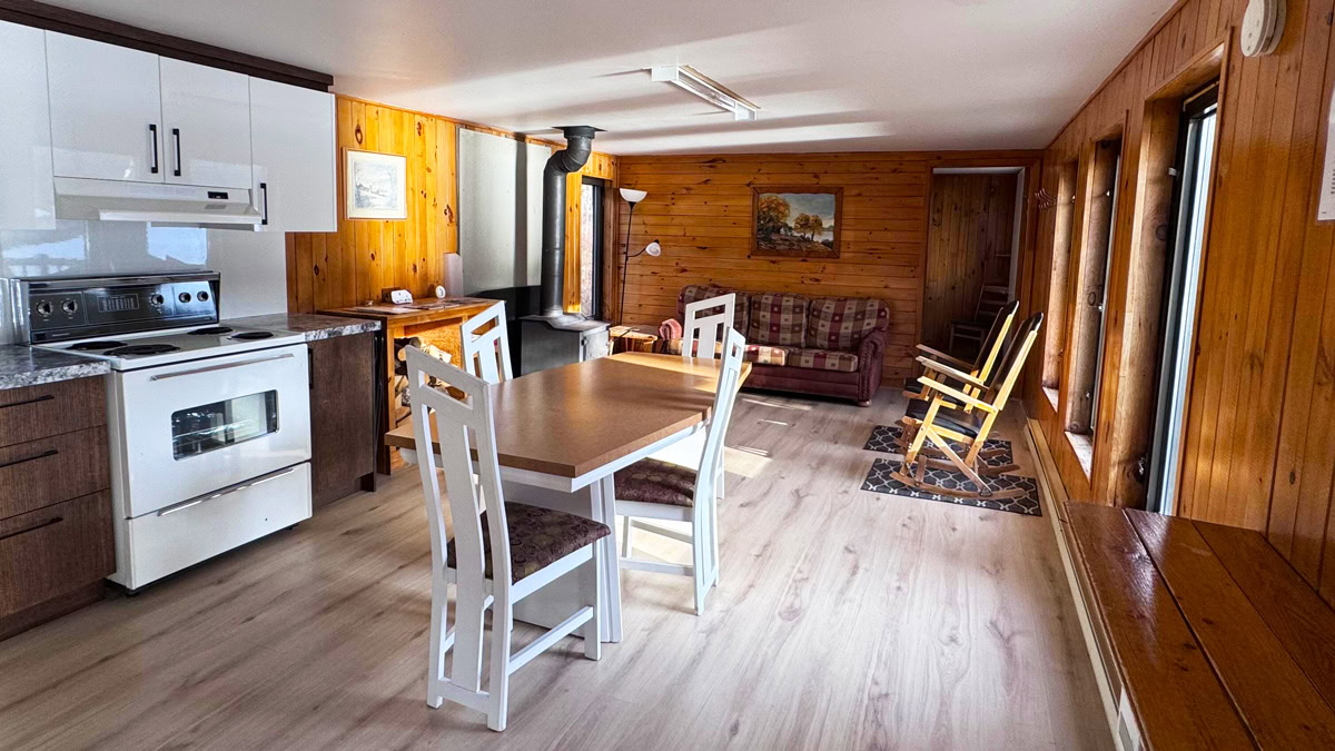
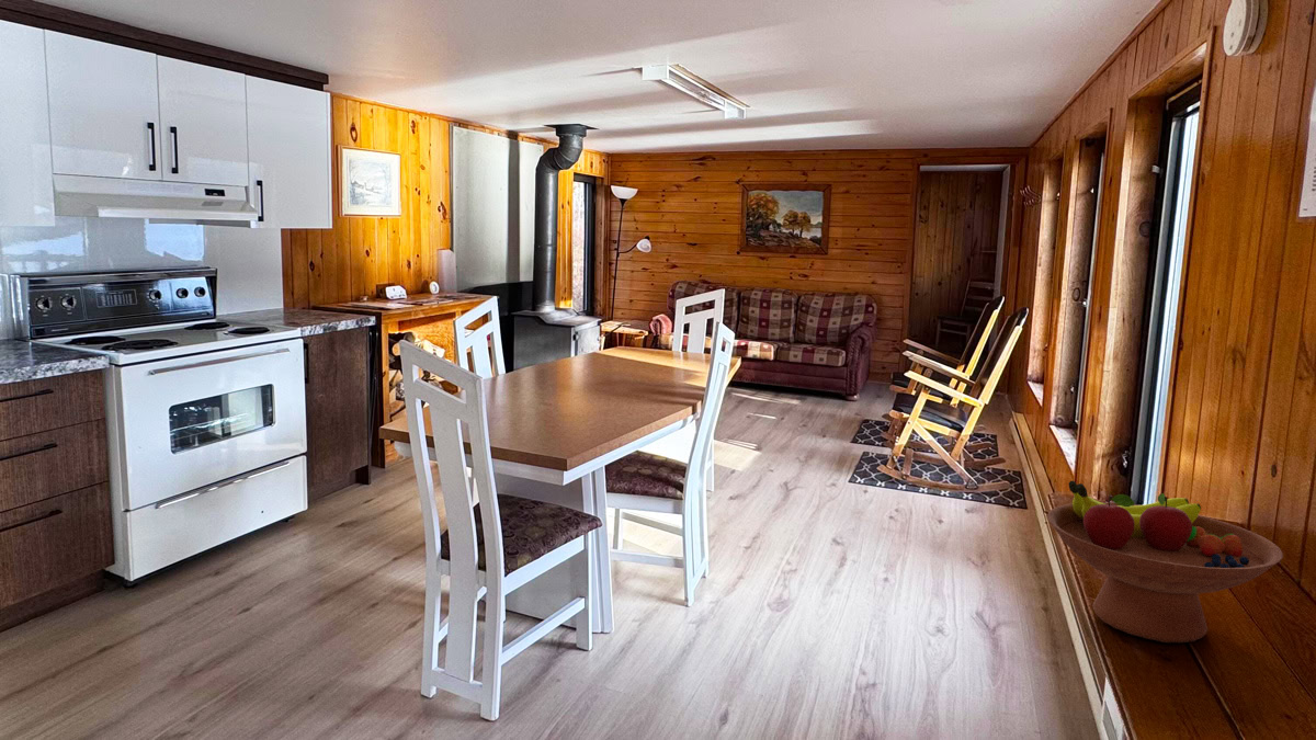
+ fruit bowl (1154, 559)
